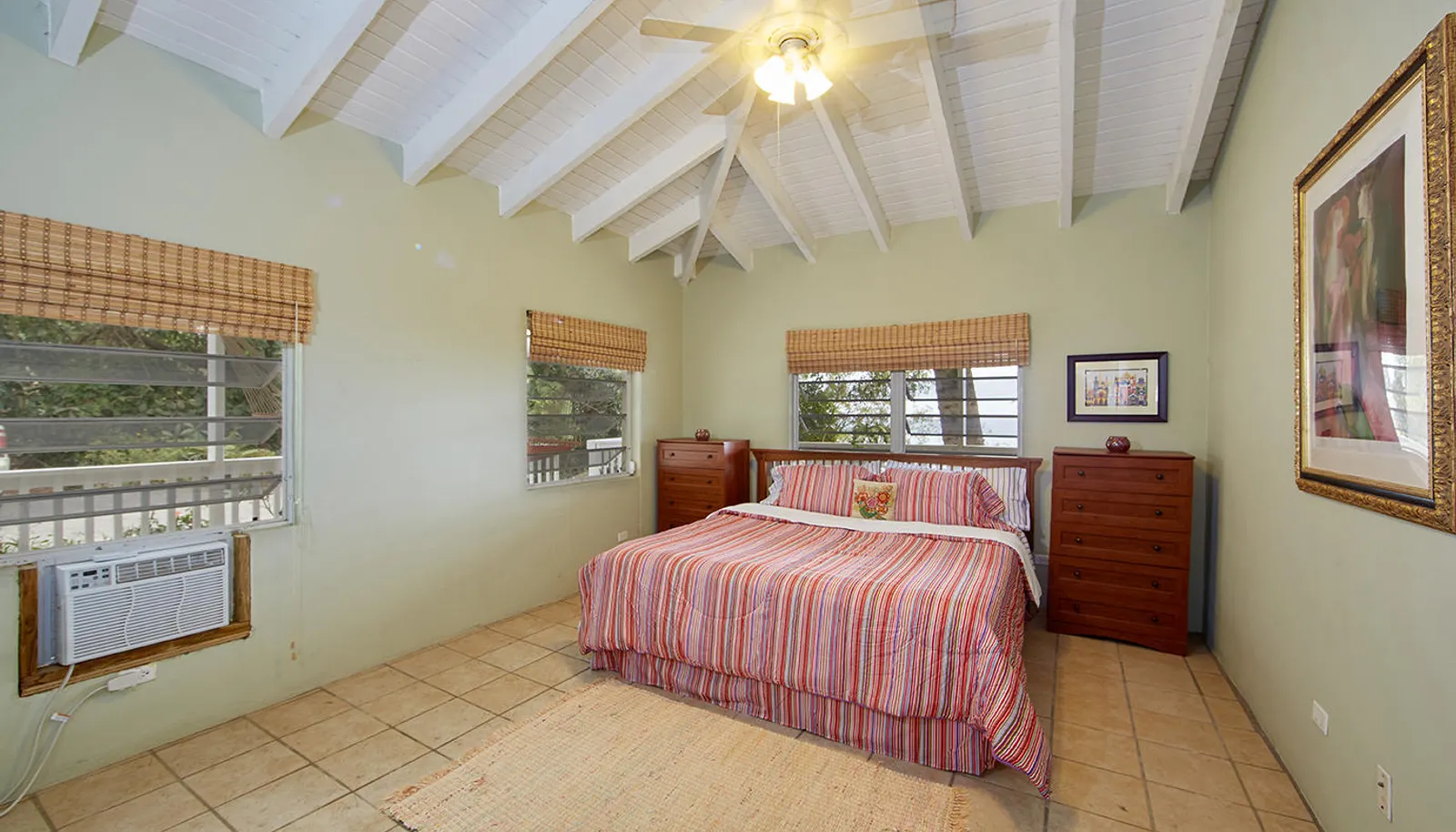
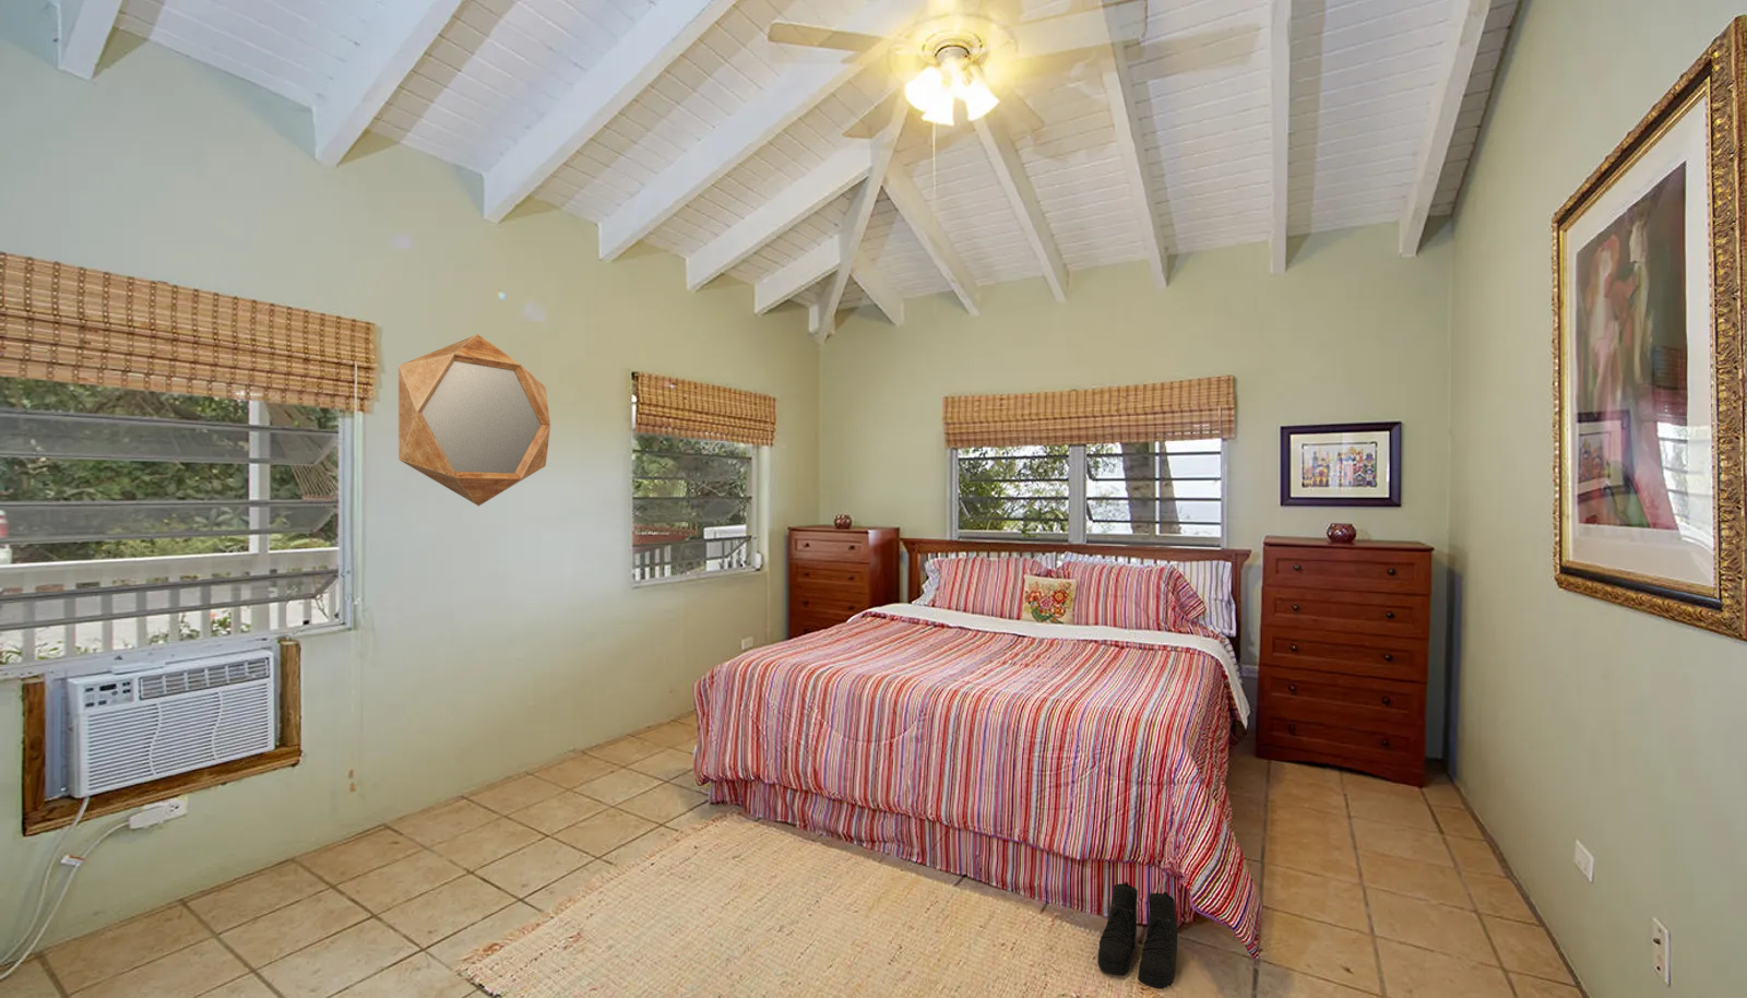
+ boots (1135, 927)
+ home mirror (482, 420)
